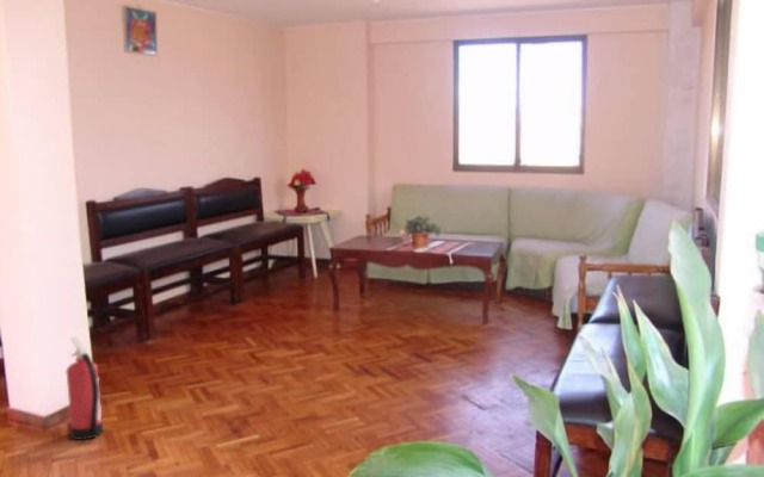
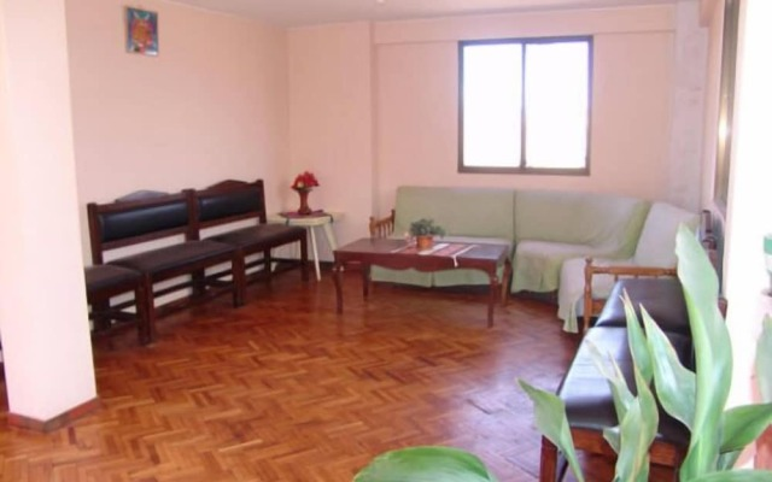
- fire extinguisher (85, 388)
